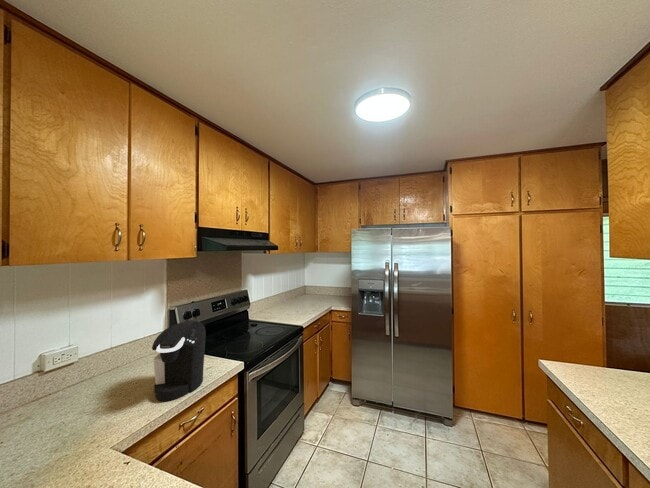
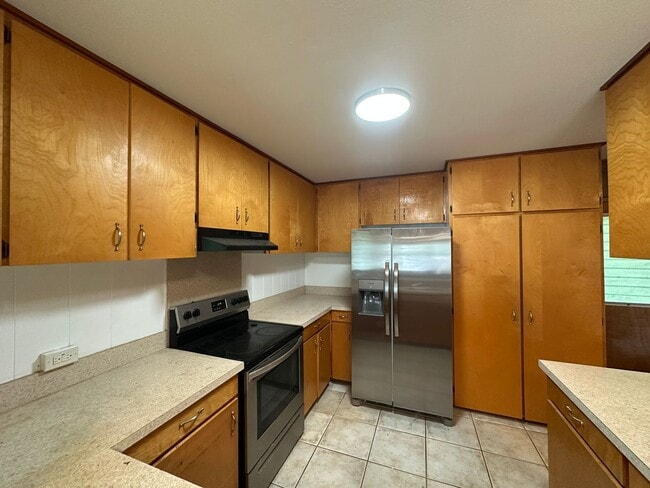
- coffee maker (178, 356)
